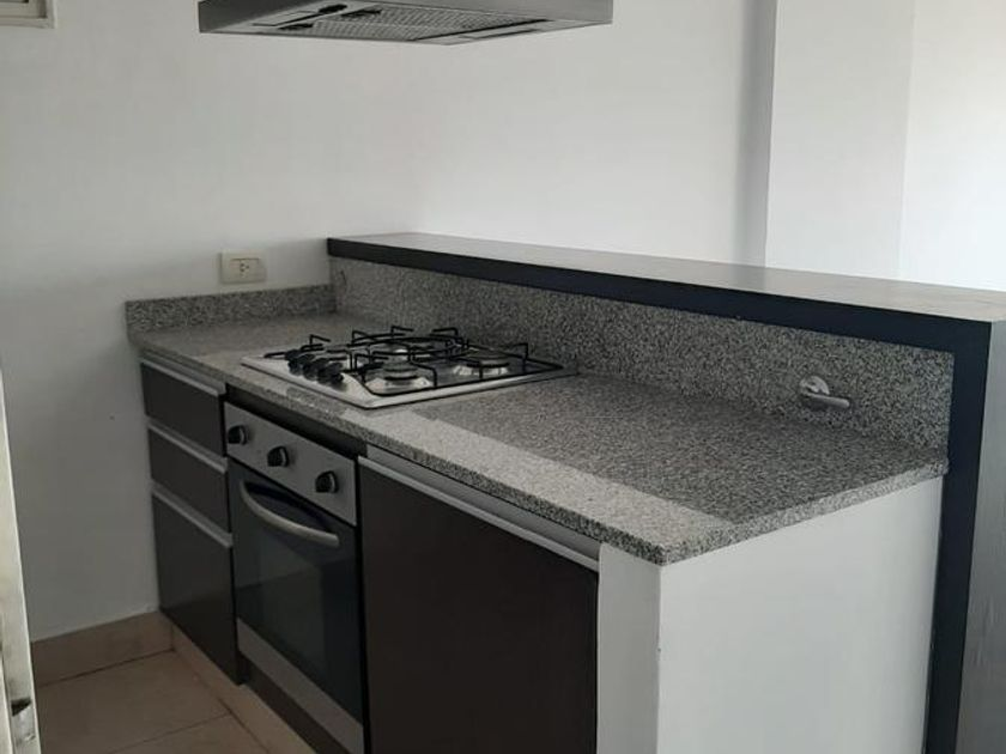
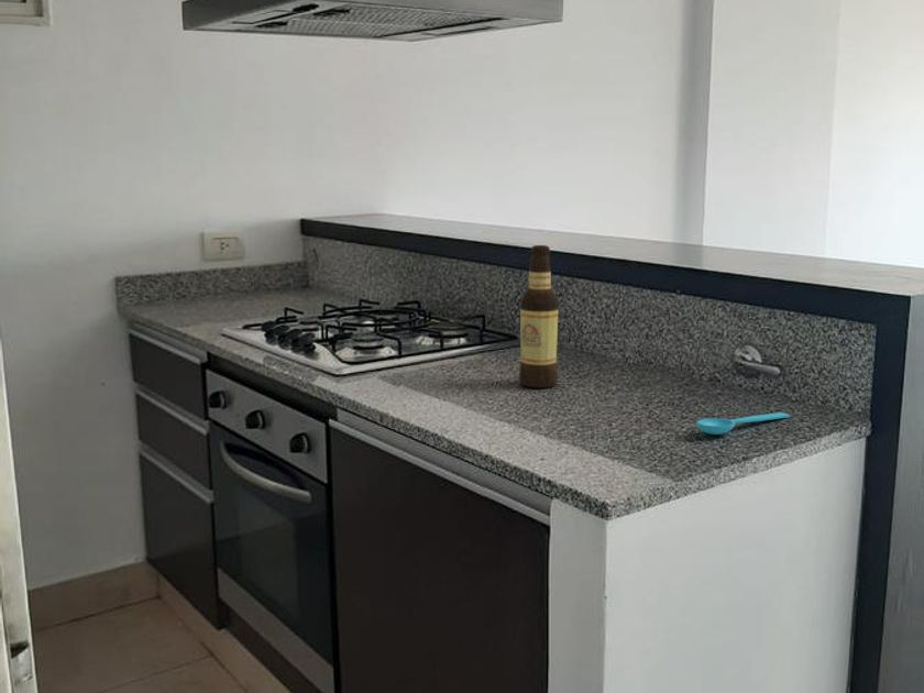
+ spoon (744, 419)
+ bottle (539, 316)
